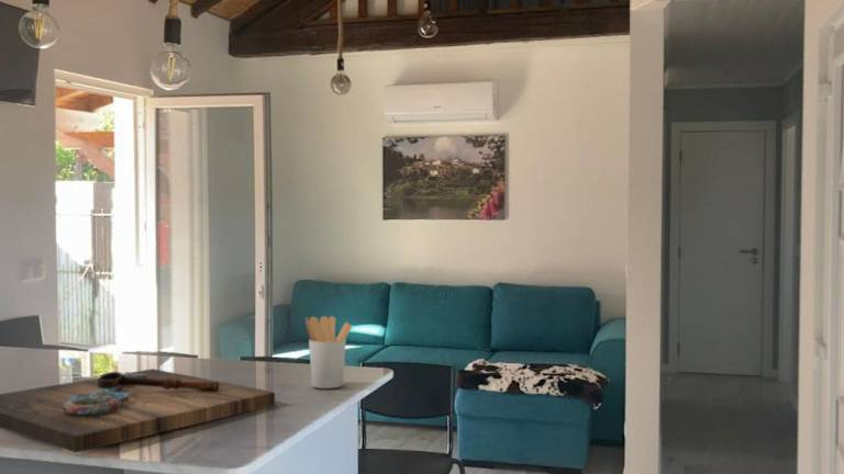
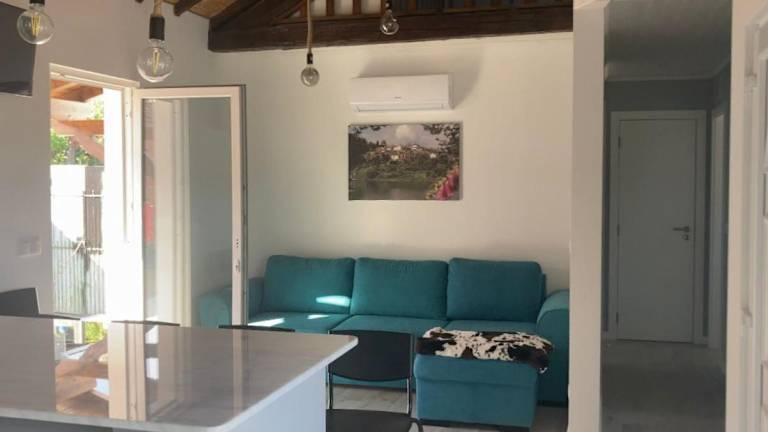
- utensil holder (325, 349)
- cutting board (121, 393)
